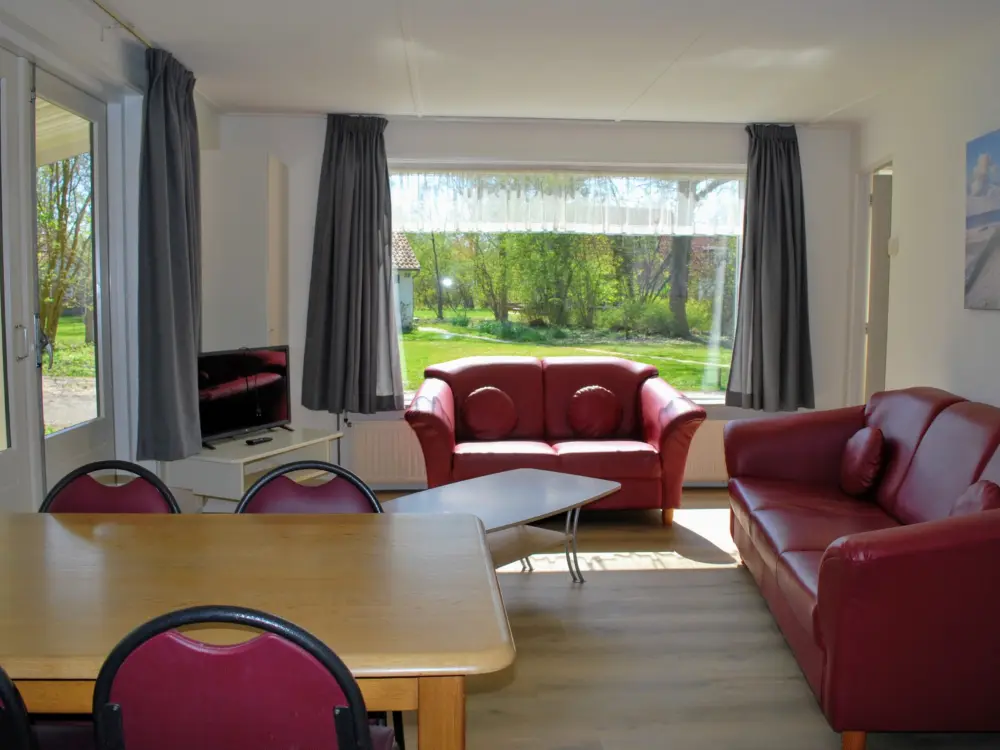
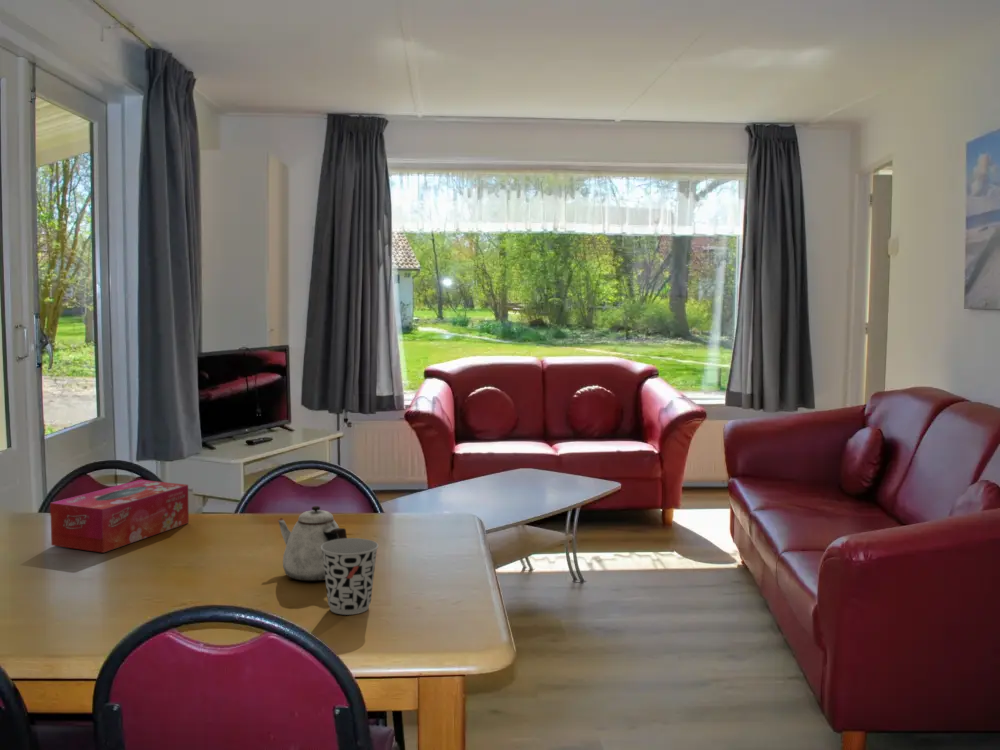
+ teapot (311, 538)
+ tissue box (123, 513)
+ cup (349, 576)
